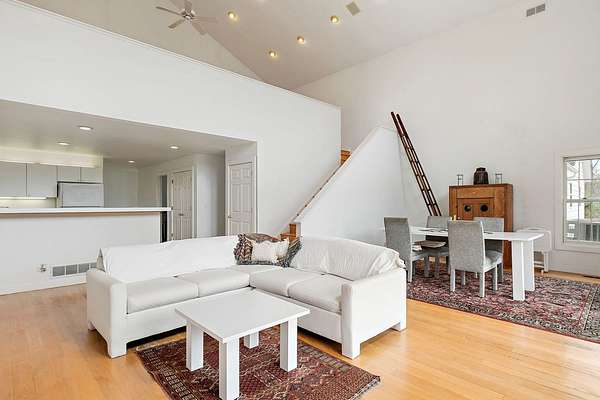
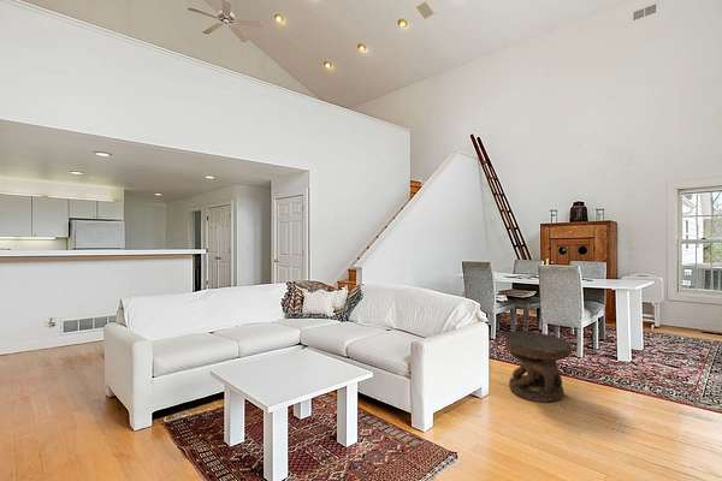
+ side table (535, 364)
